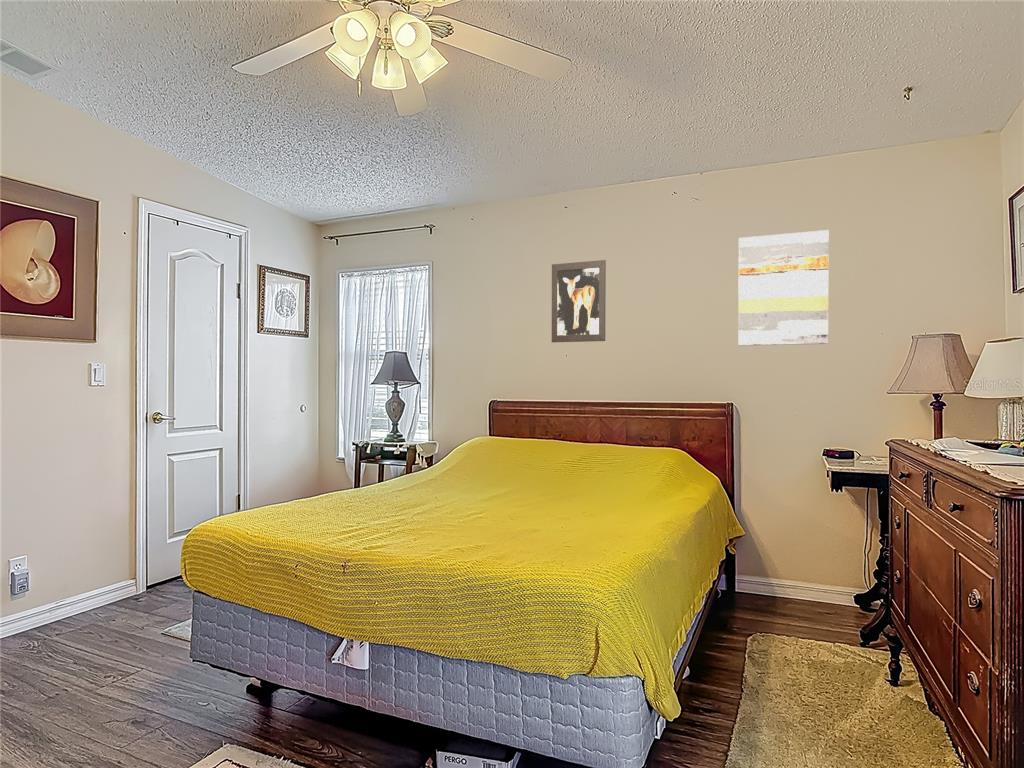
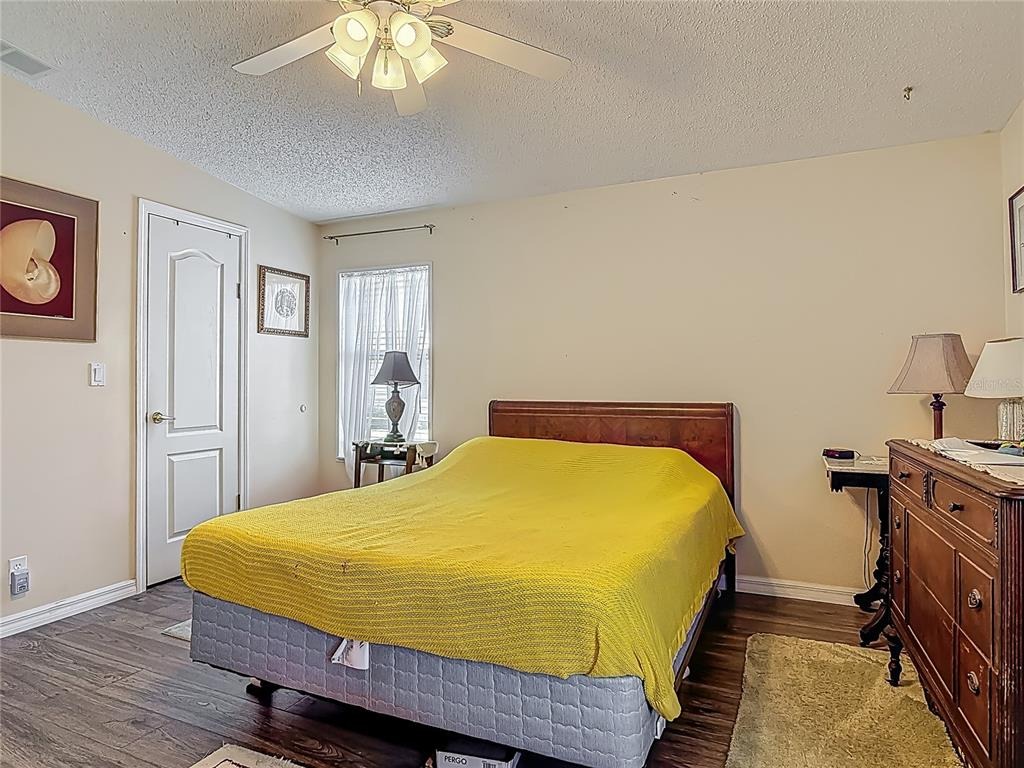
- wall art (578, 302)
- wall art (782, 289)
